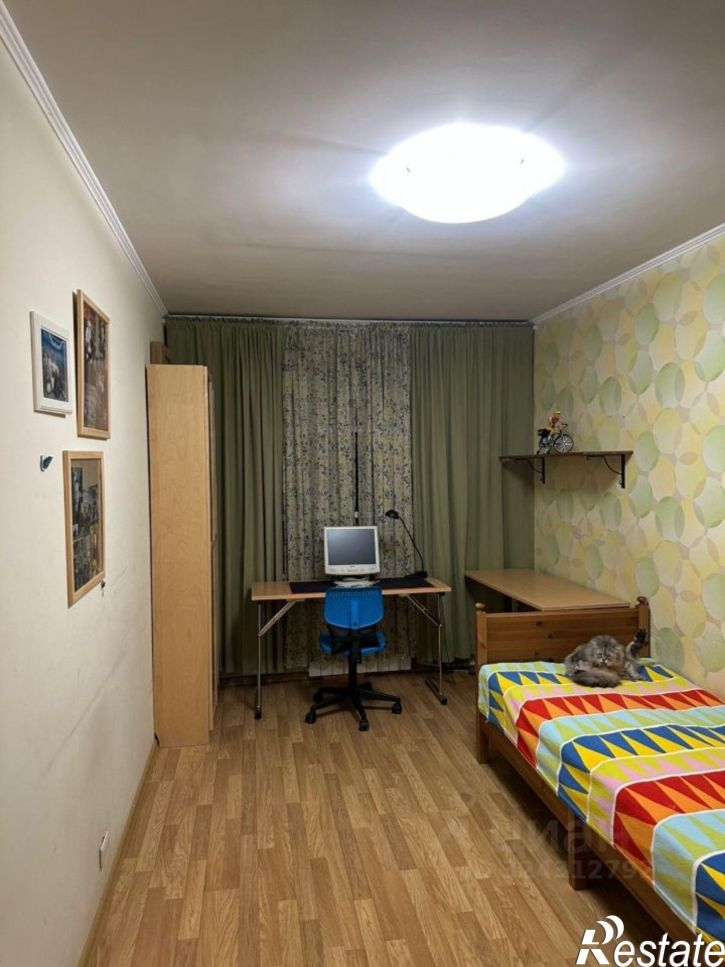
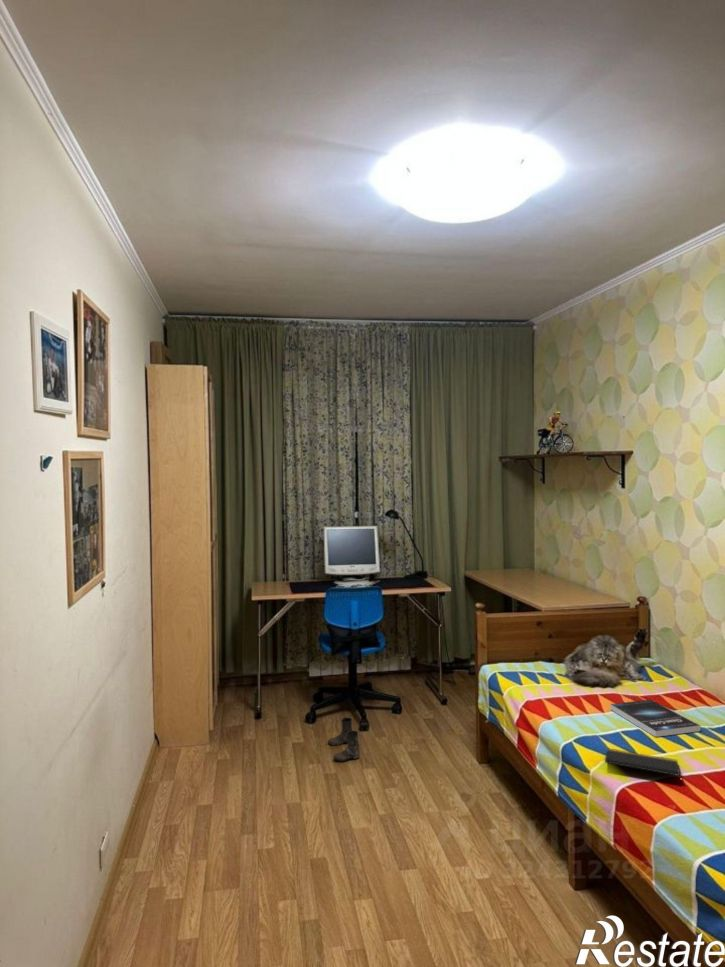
+ notepad (641, 761)
+ book (653, 716)
+ boots (343, 738)
